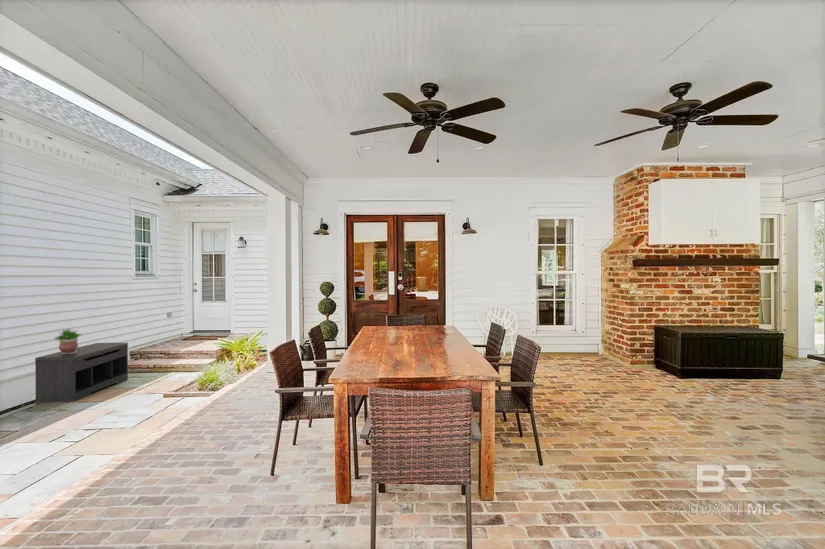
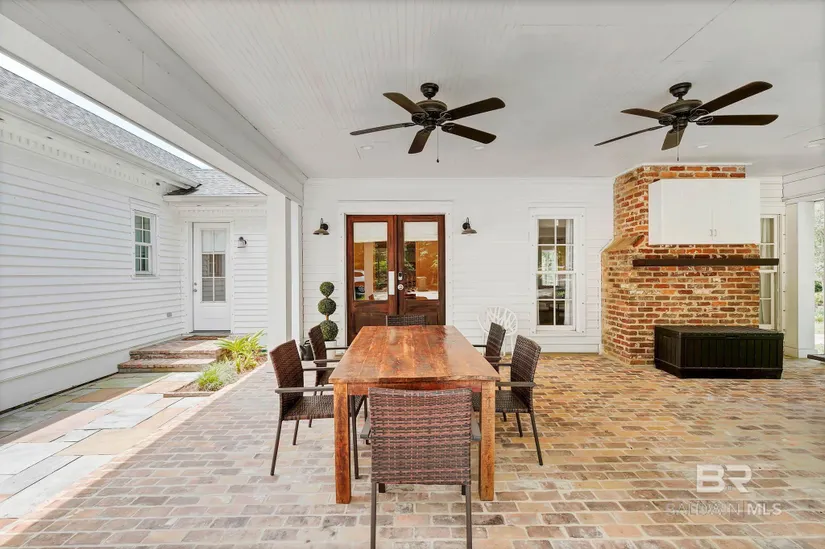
- bench (86, 369)
- potted plant (68, 340)
